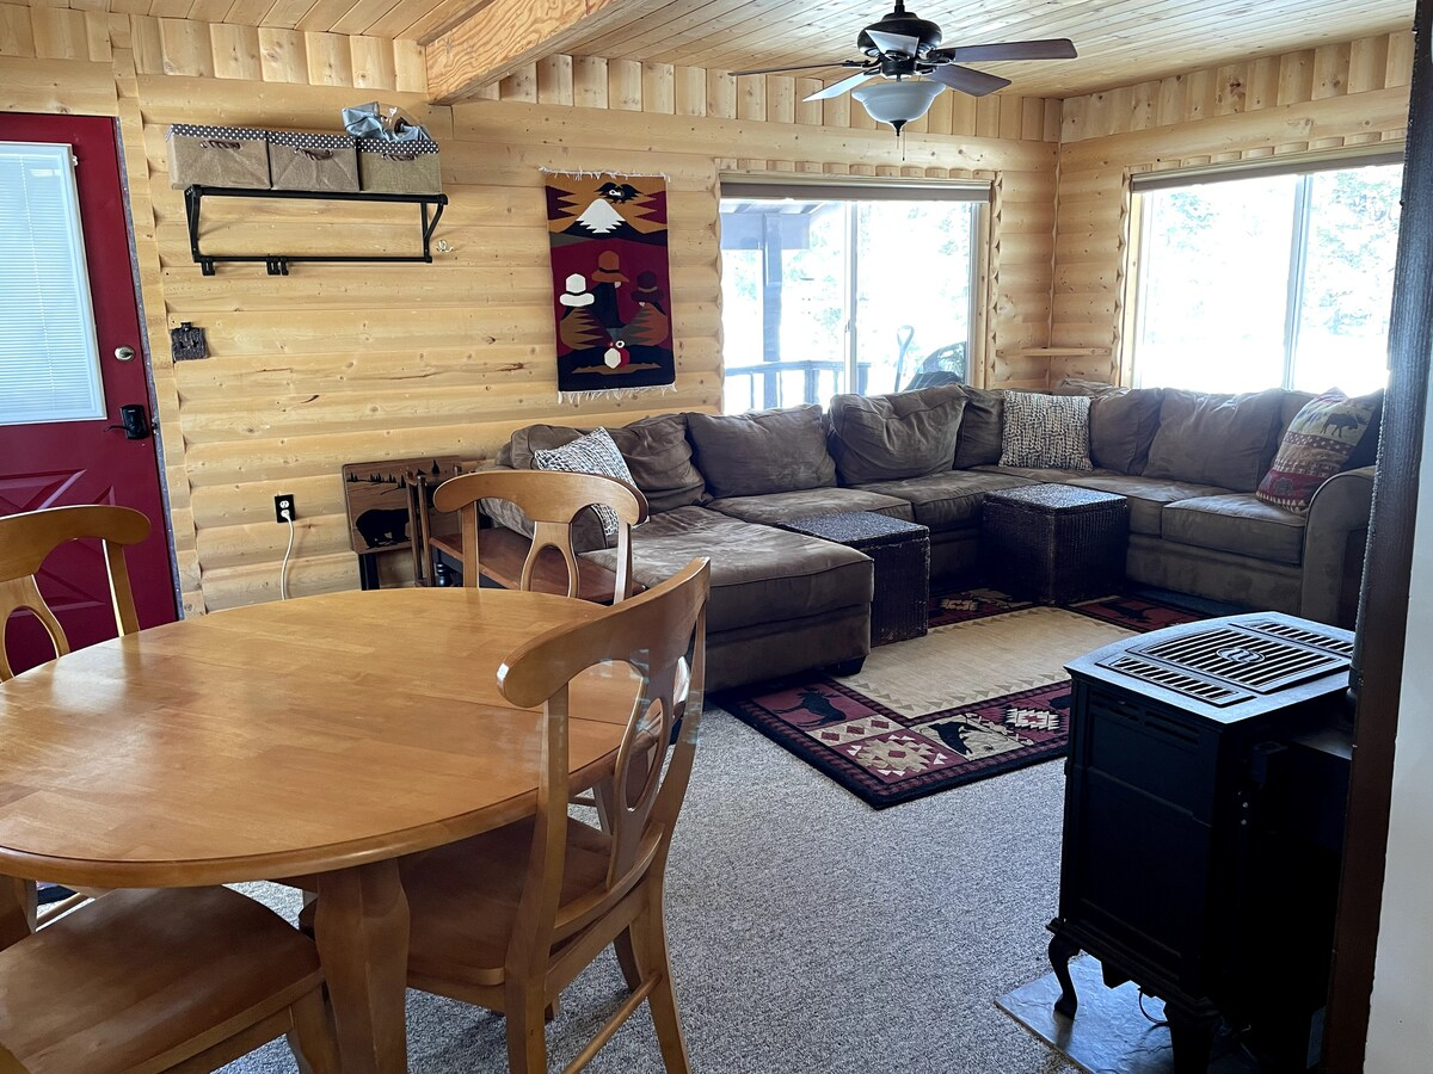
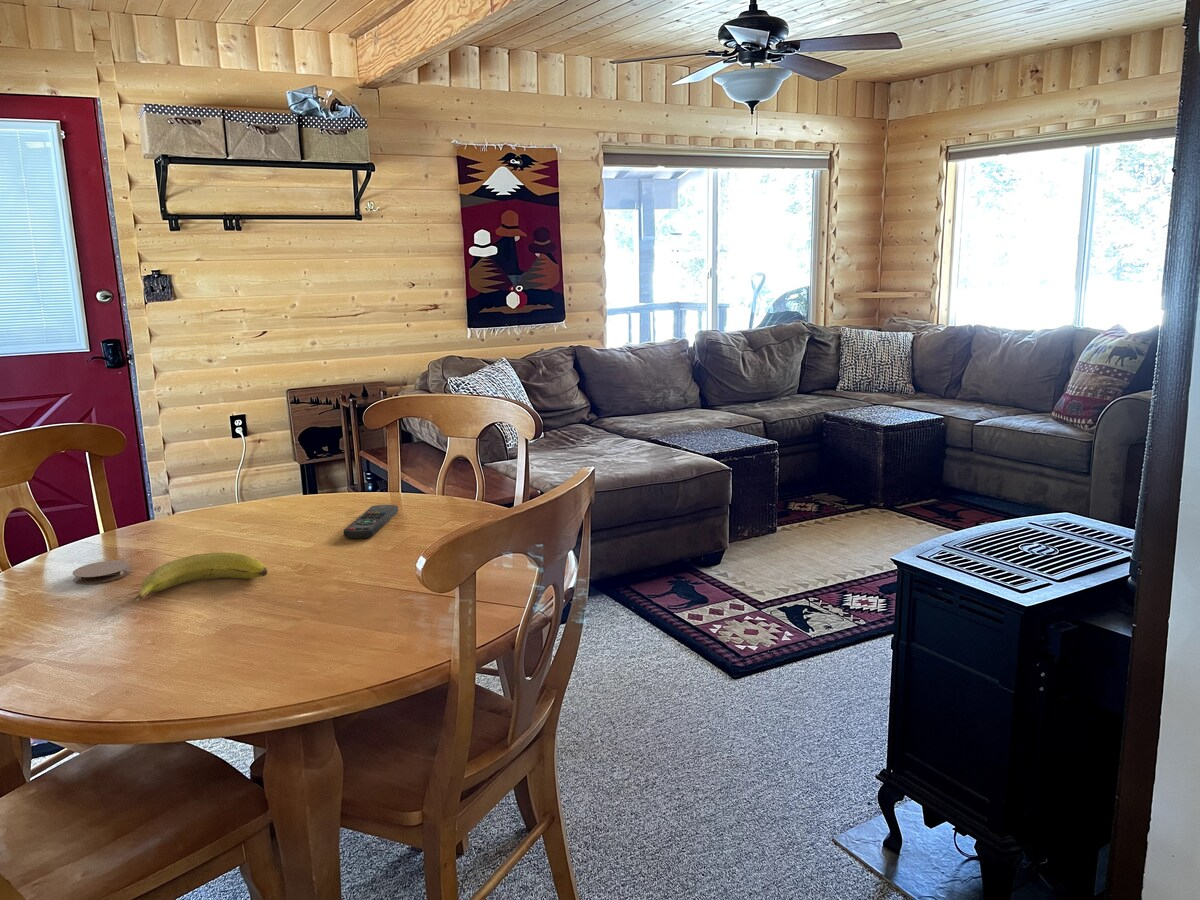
+ remote control (372, 520)
+ fruit (200, 577)
+ coaster (101, 571)
